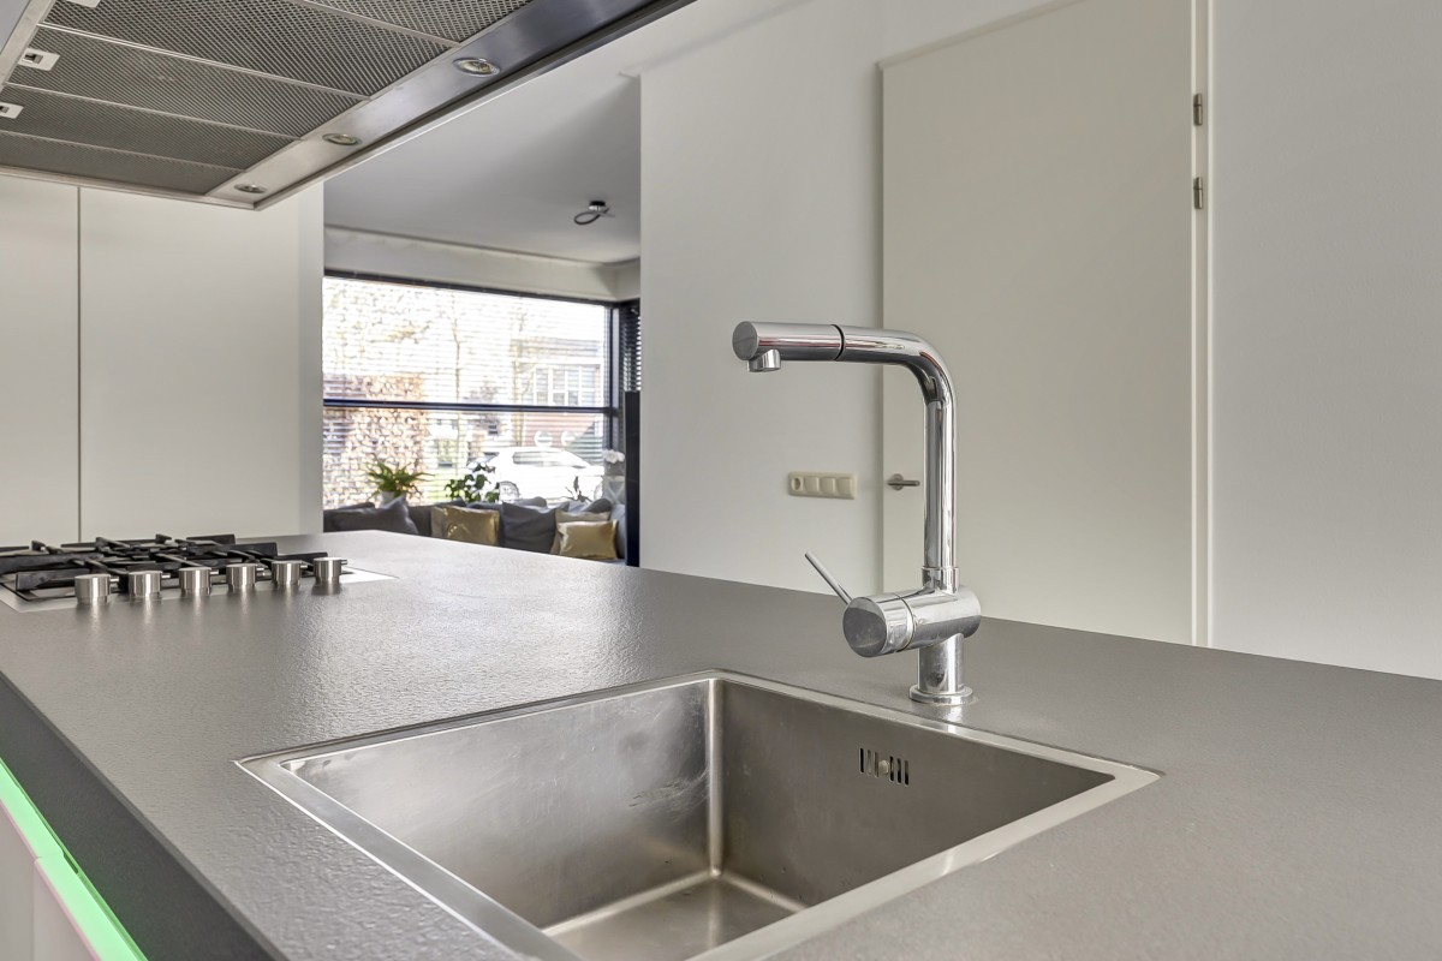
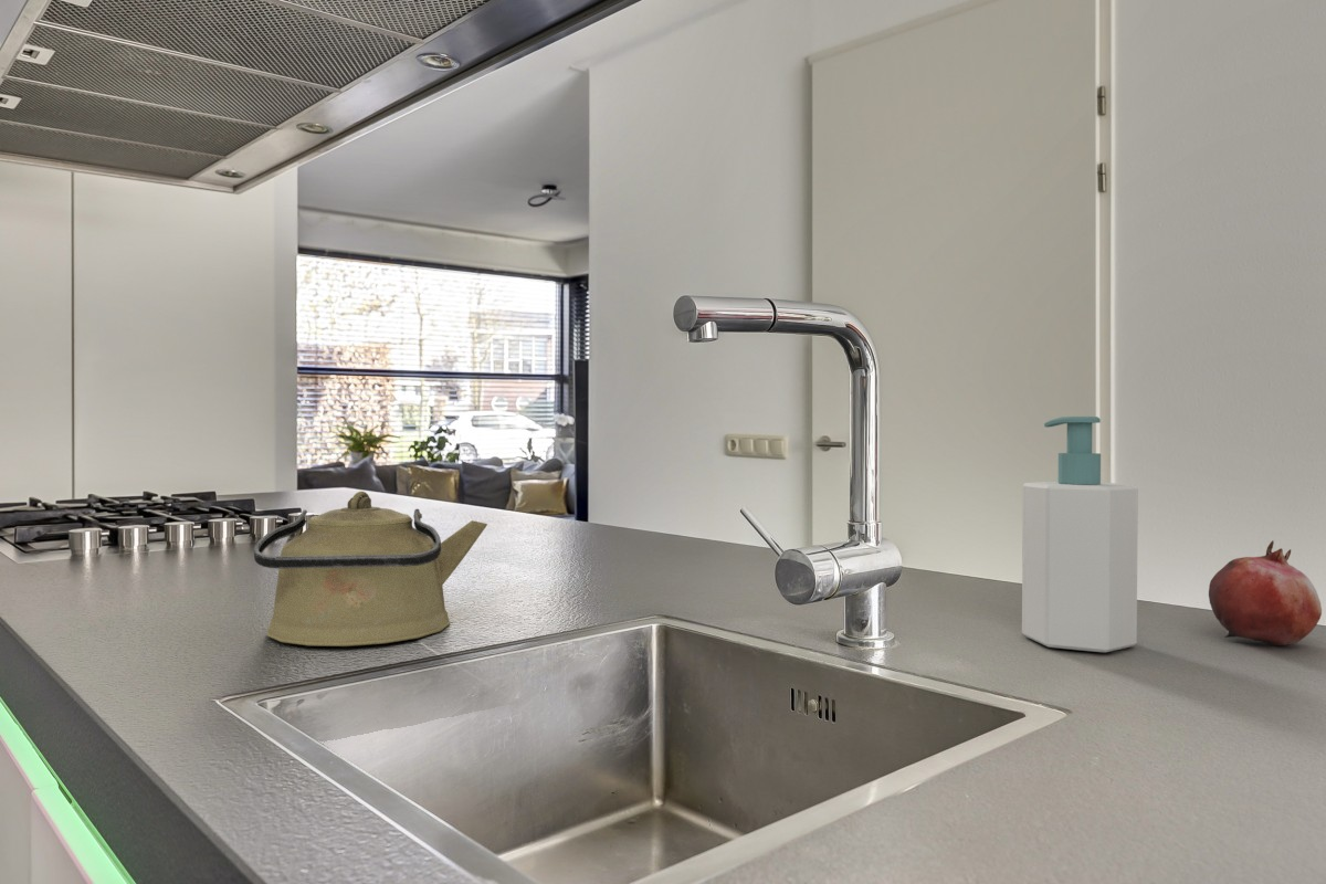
+ kettle (379, 559)
+ fruit (1262, 590)
+ soap bottle (1078, 528)
